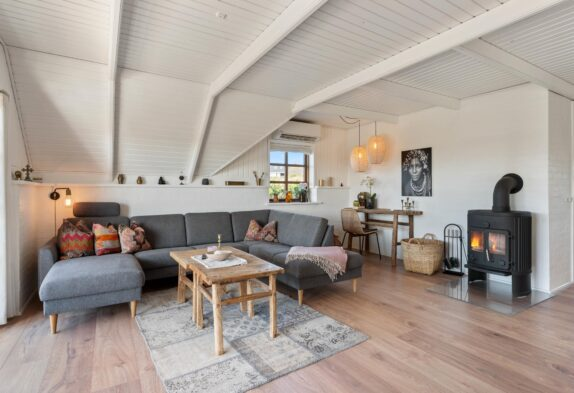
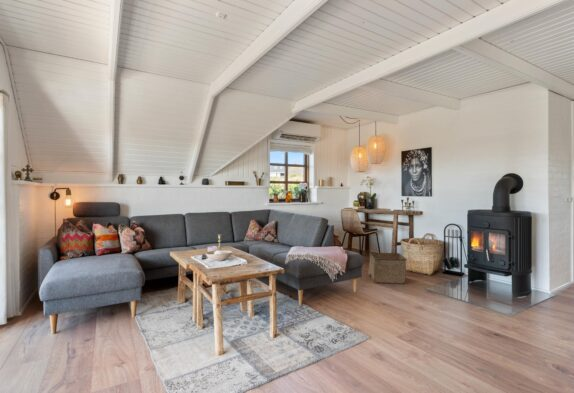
+ storage bin (386, 267)
